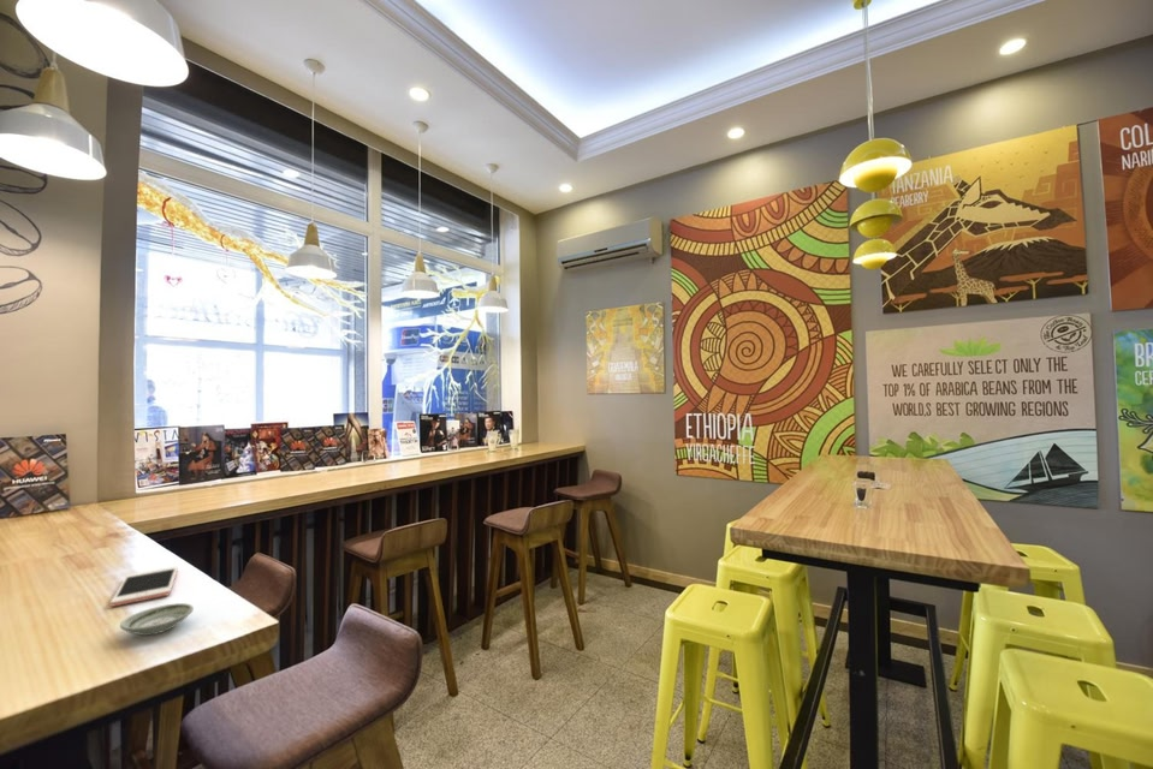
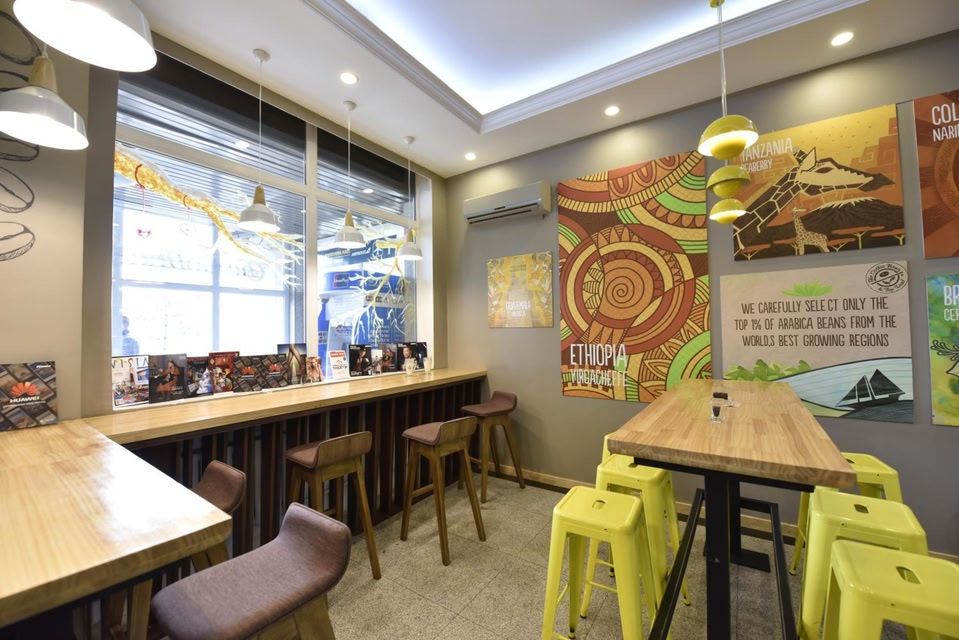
- saucer (158, 621)
- cell phone (147, 584)
